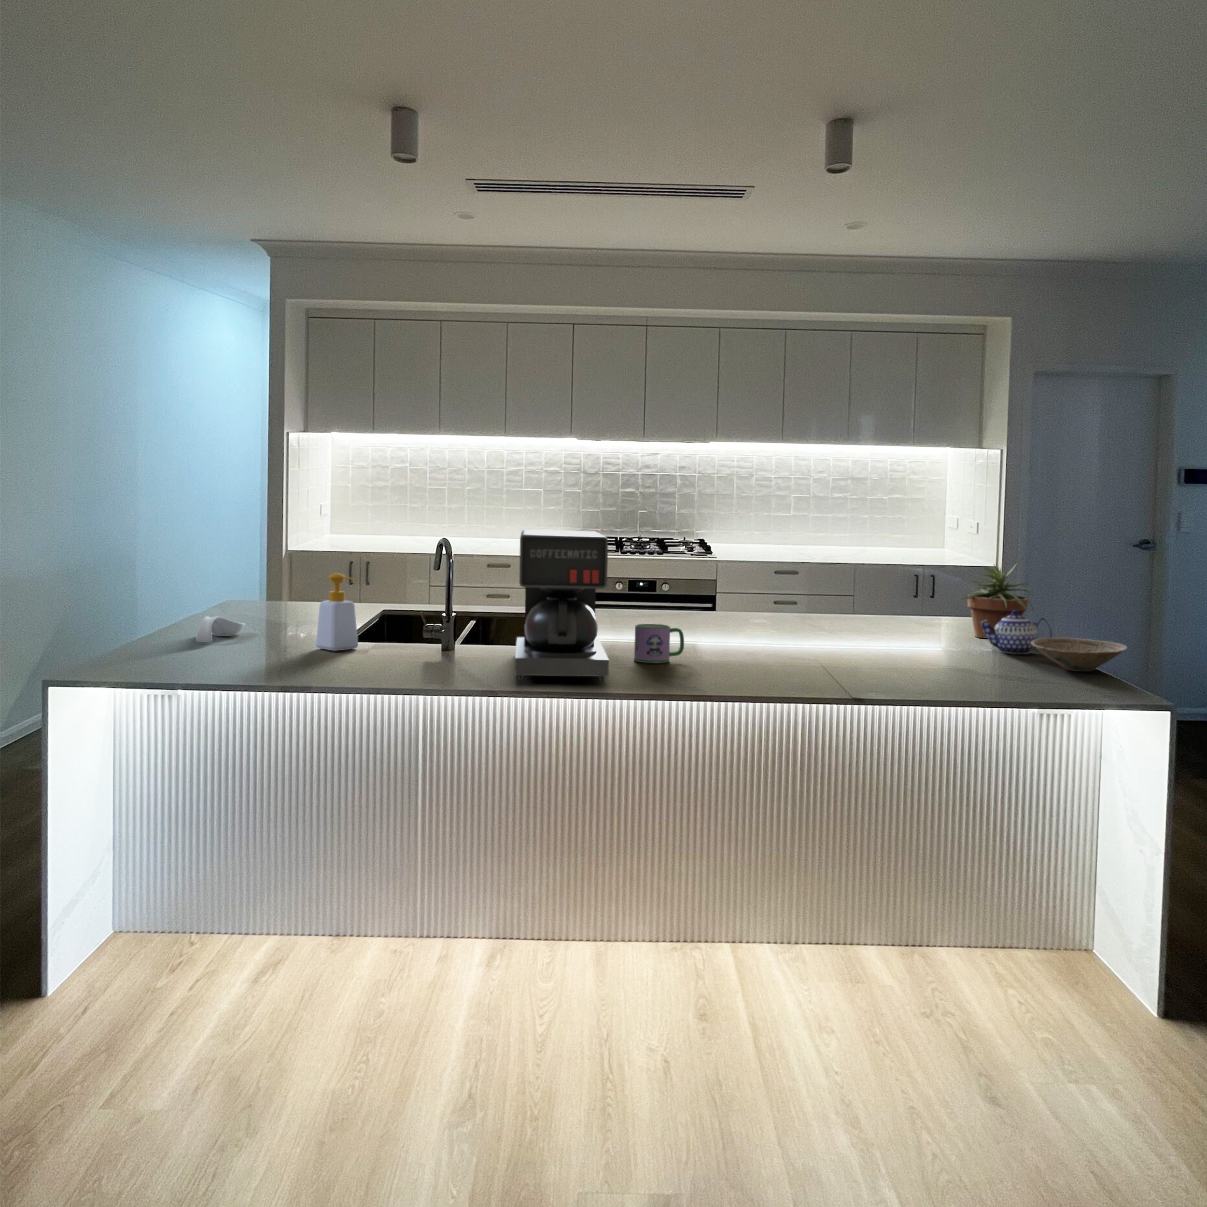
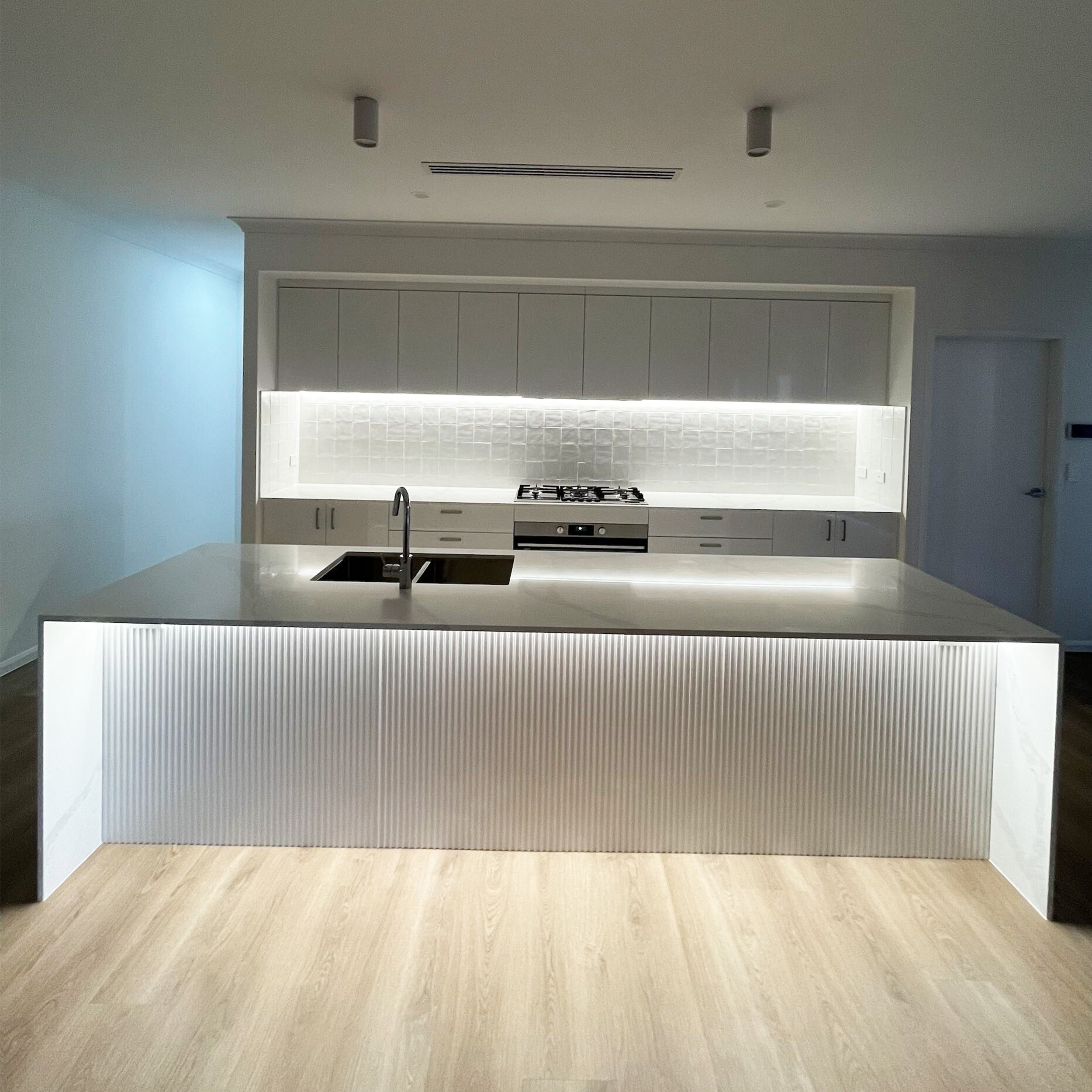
- coffee maker (560, 601)
- mug (659, 643)
- teapot (1016, 631)
- bowl (1078, 657)
- potted plant (999, 600)
- spoon rest (218, 626)
- soap bottle (342, 611)
